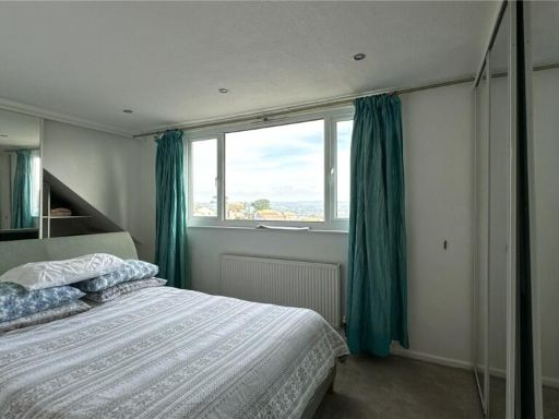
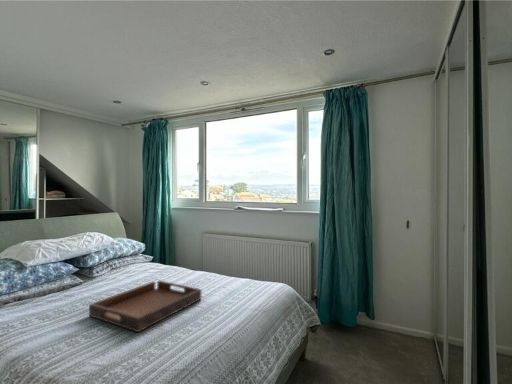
+ serving tray (149, 301)
